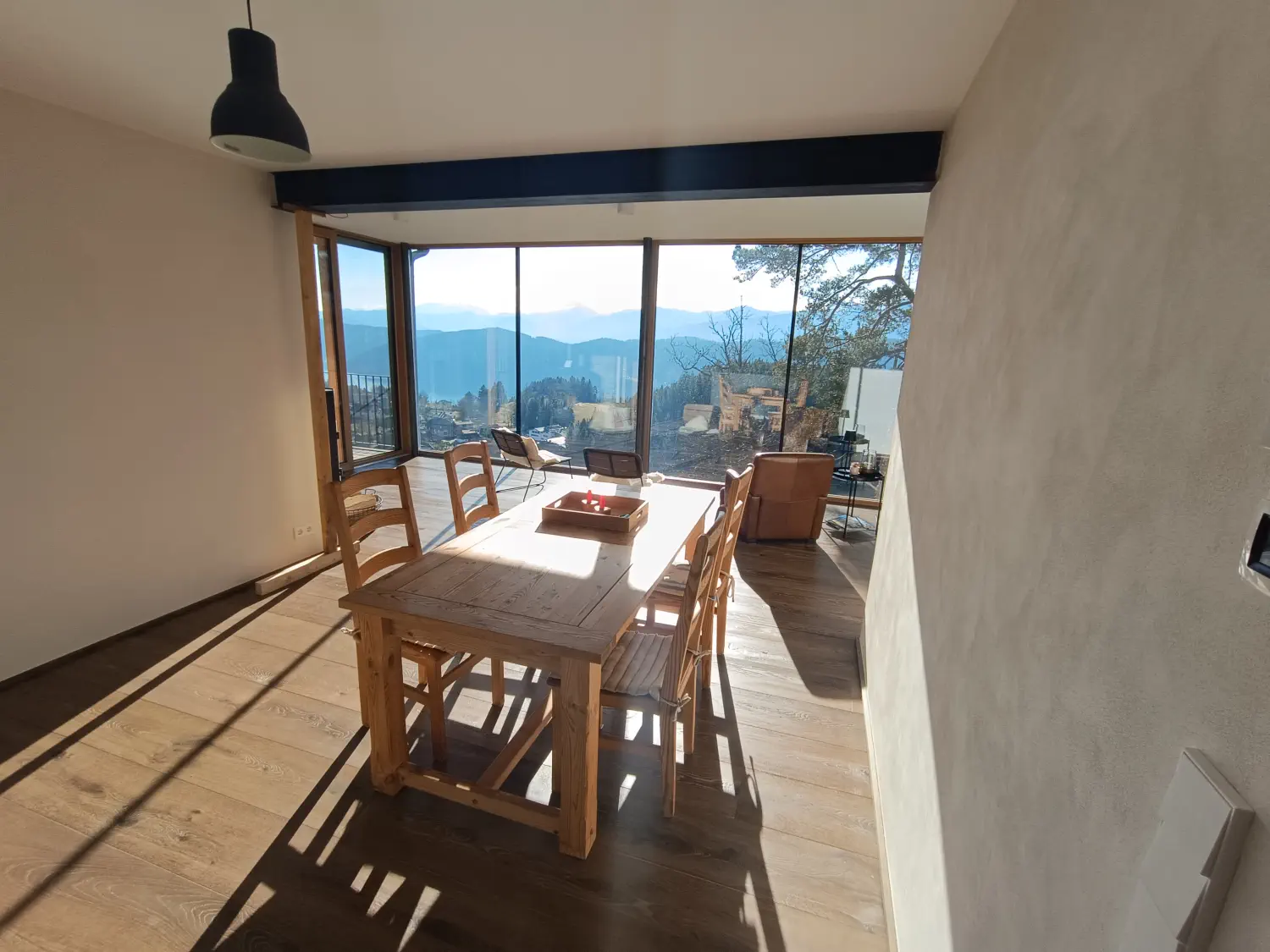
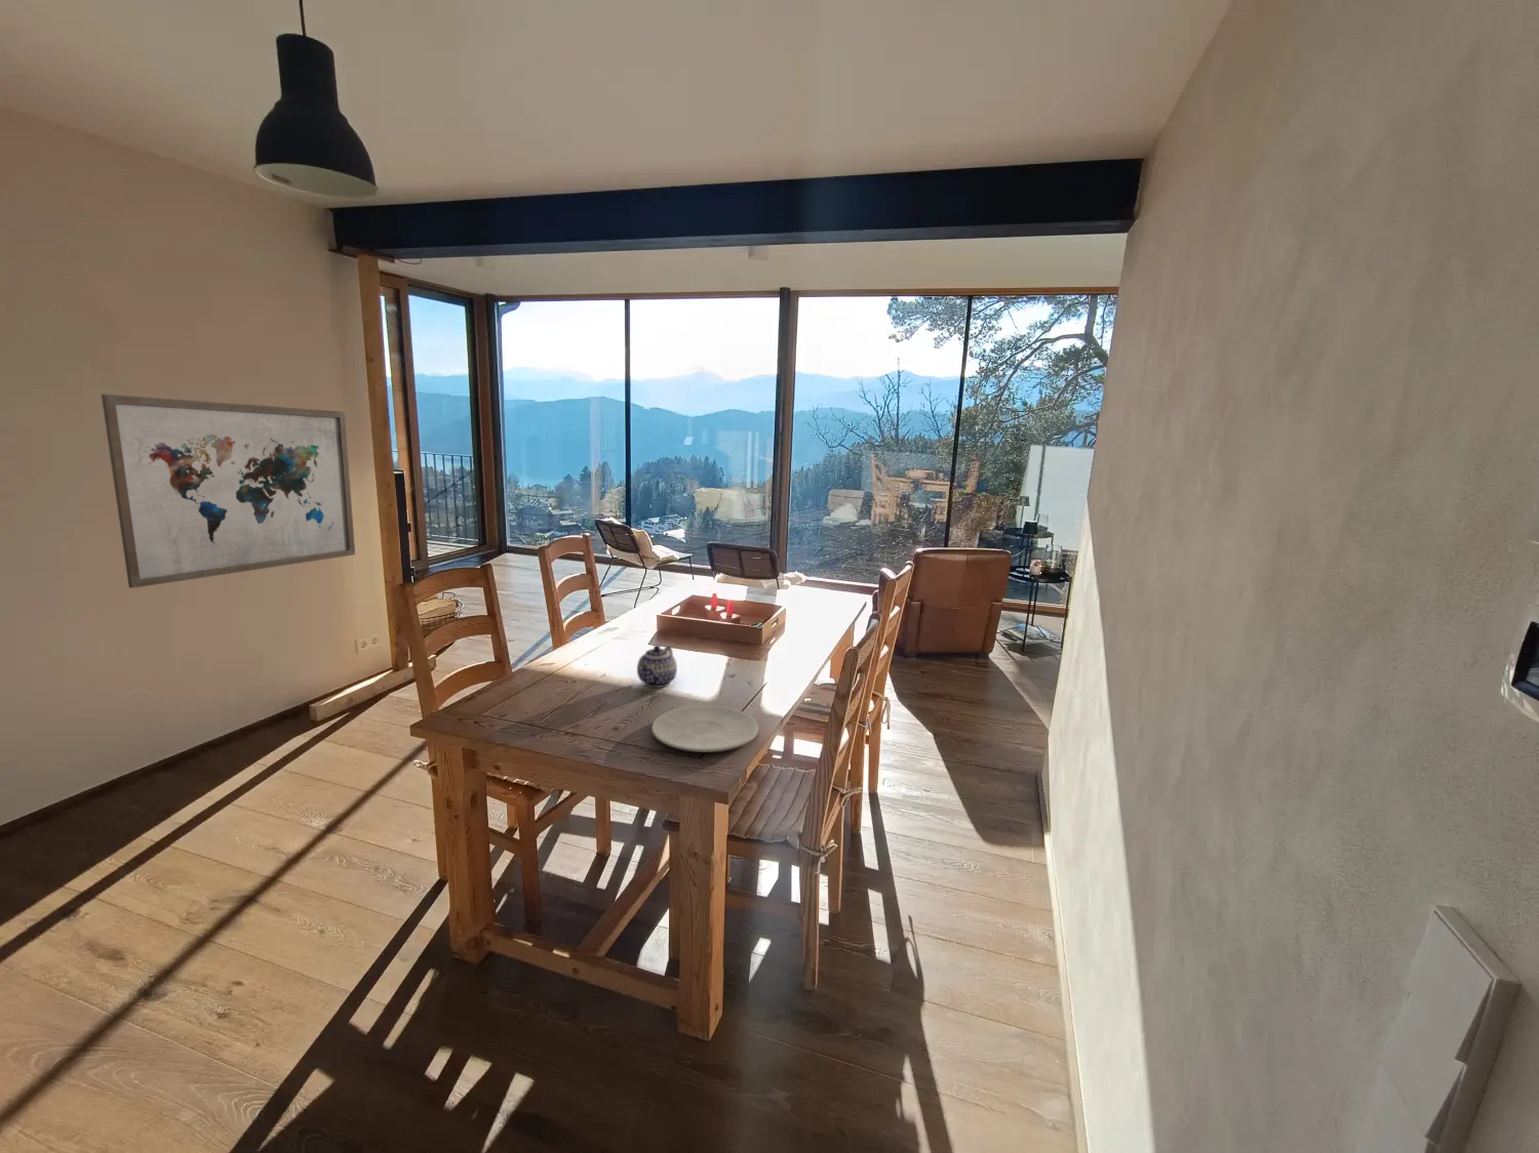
+ wall art (251, 488)
+ plate (705, 728)
+ teapot (657, 664)
